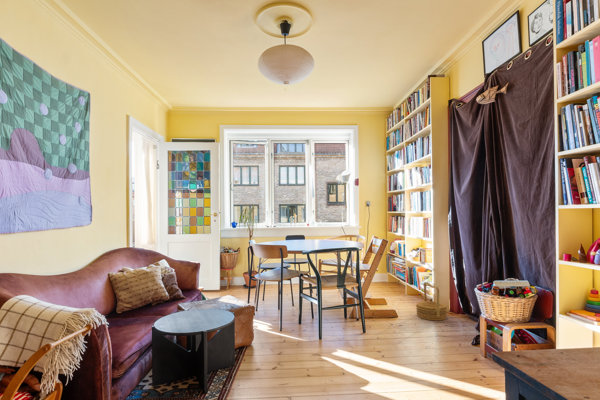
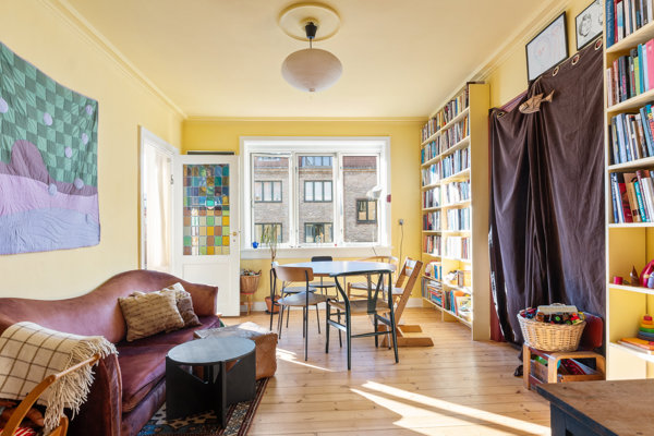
- basket (431, 300)
